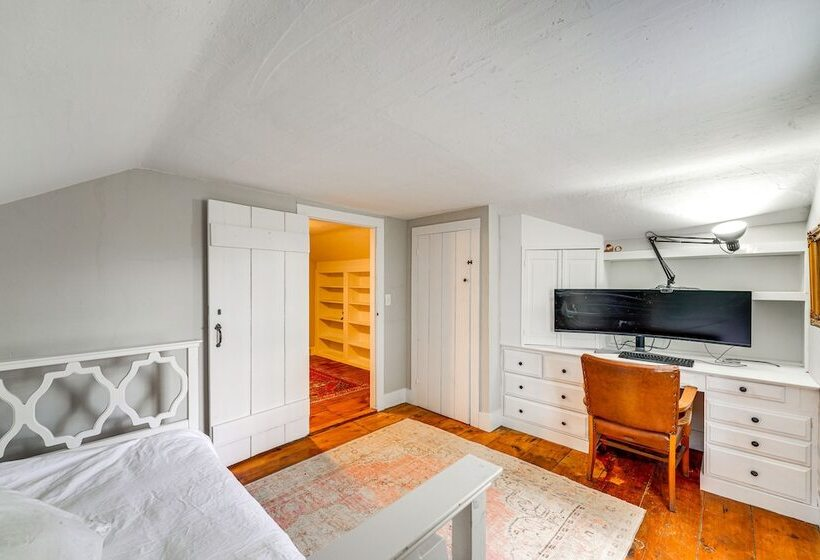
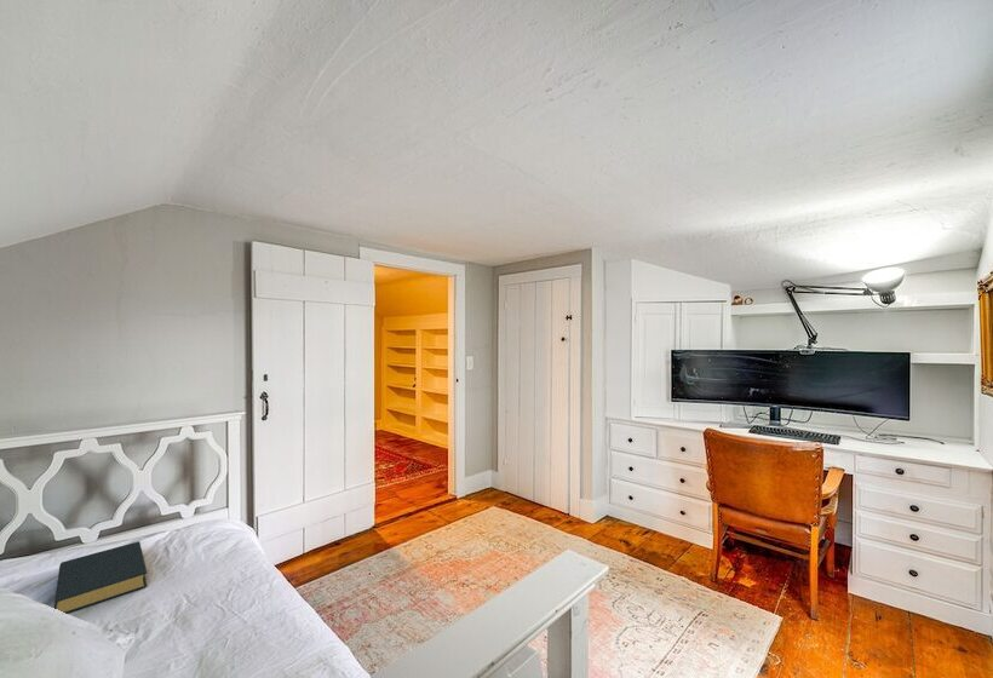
+ hardback book (102, 574)
